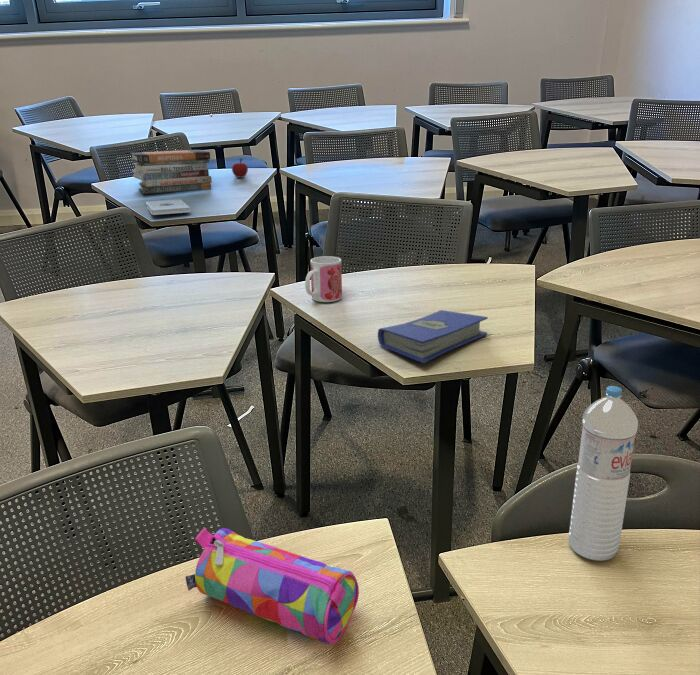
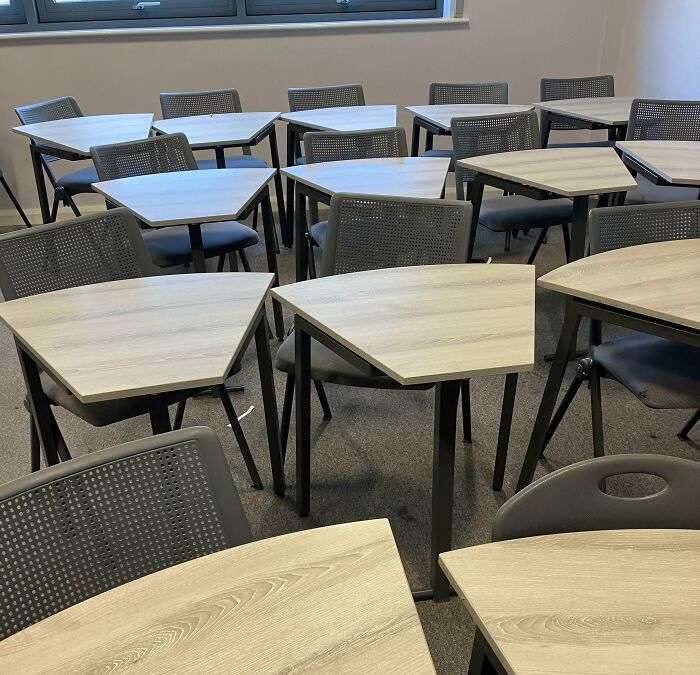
- notepad (167, 206)
- book stack (171, 171)
- hardcover book (431, 331)
- apple (239, 167)
- mug (320, 280)
- water bottle (603, 471)
- pencil case (272, 581)
